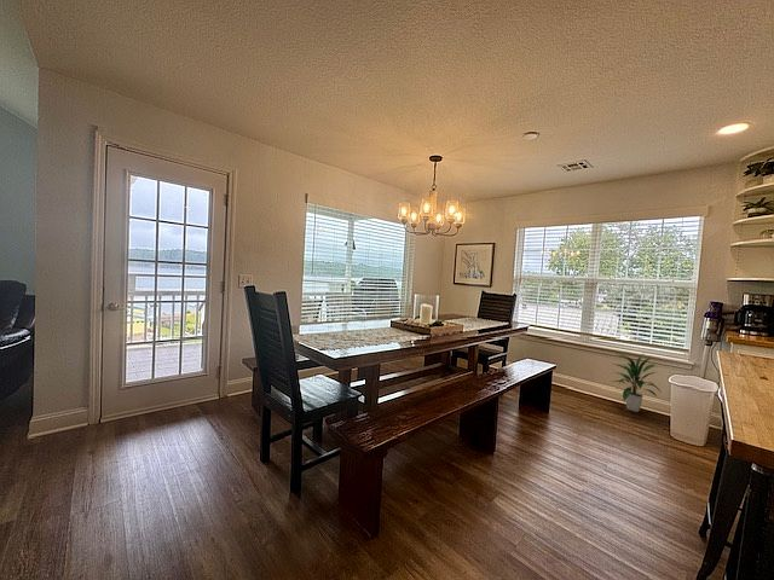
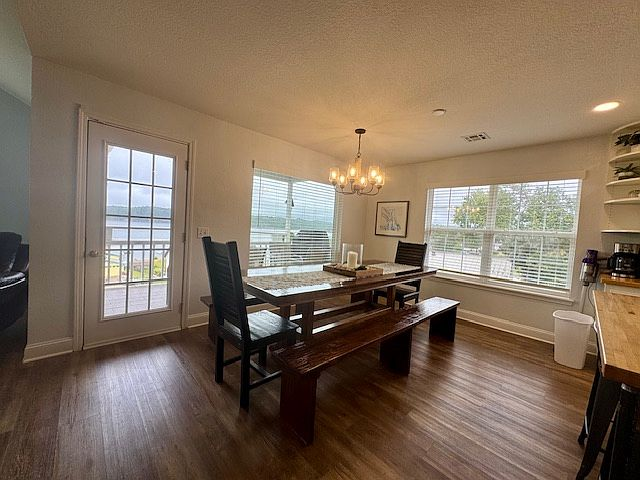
- indoor plant (634, 379)
